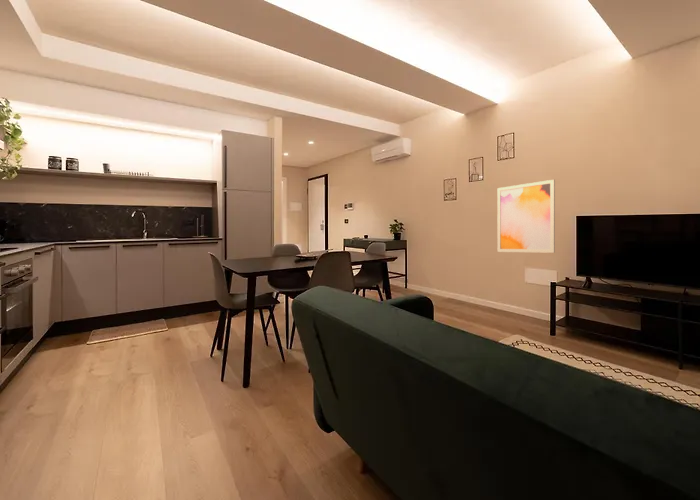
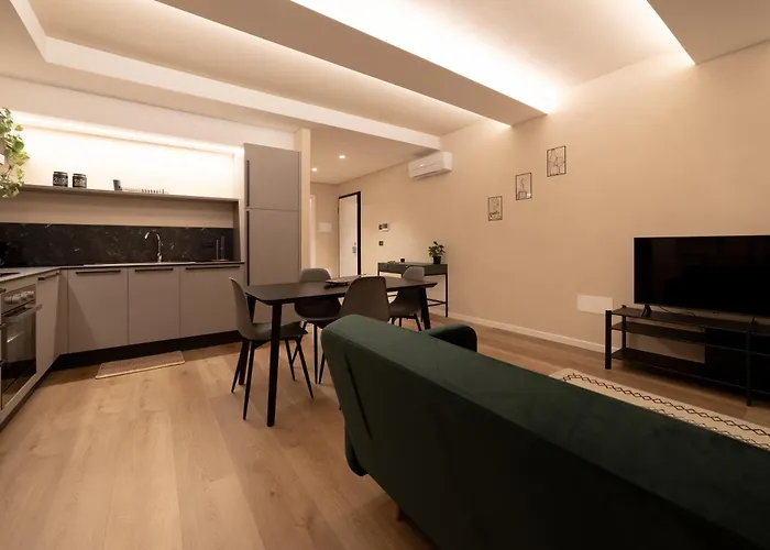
- wall art (524, 218)
